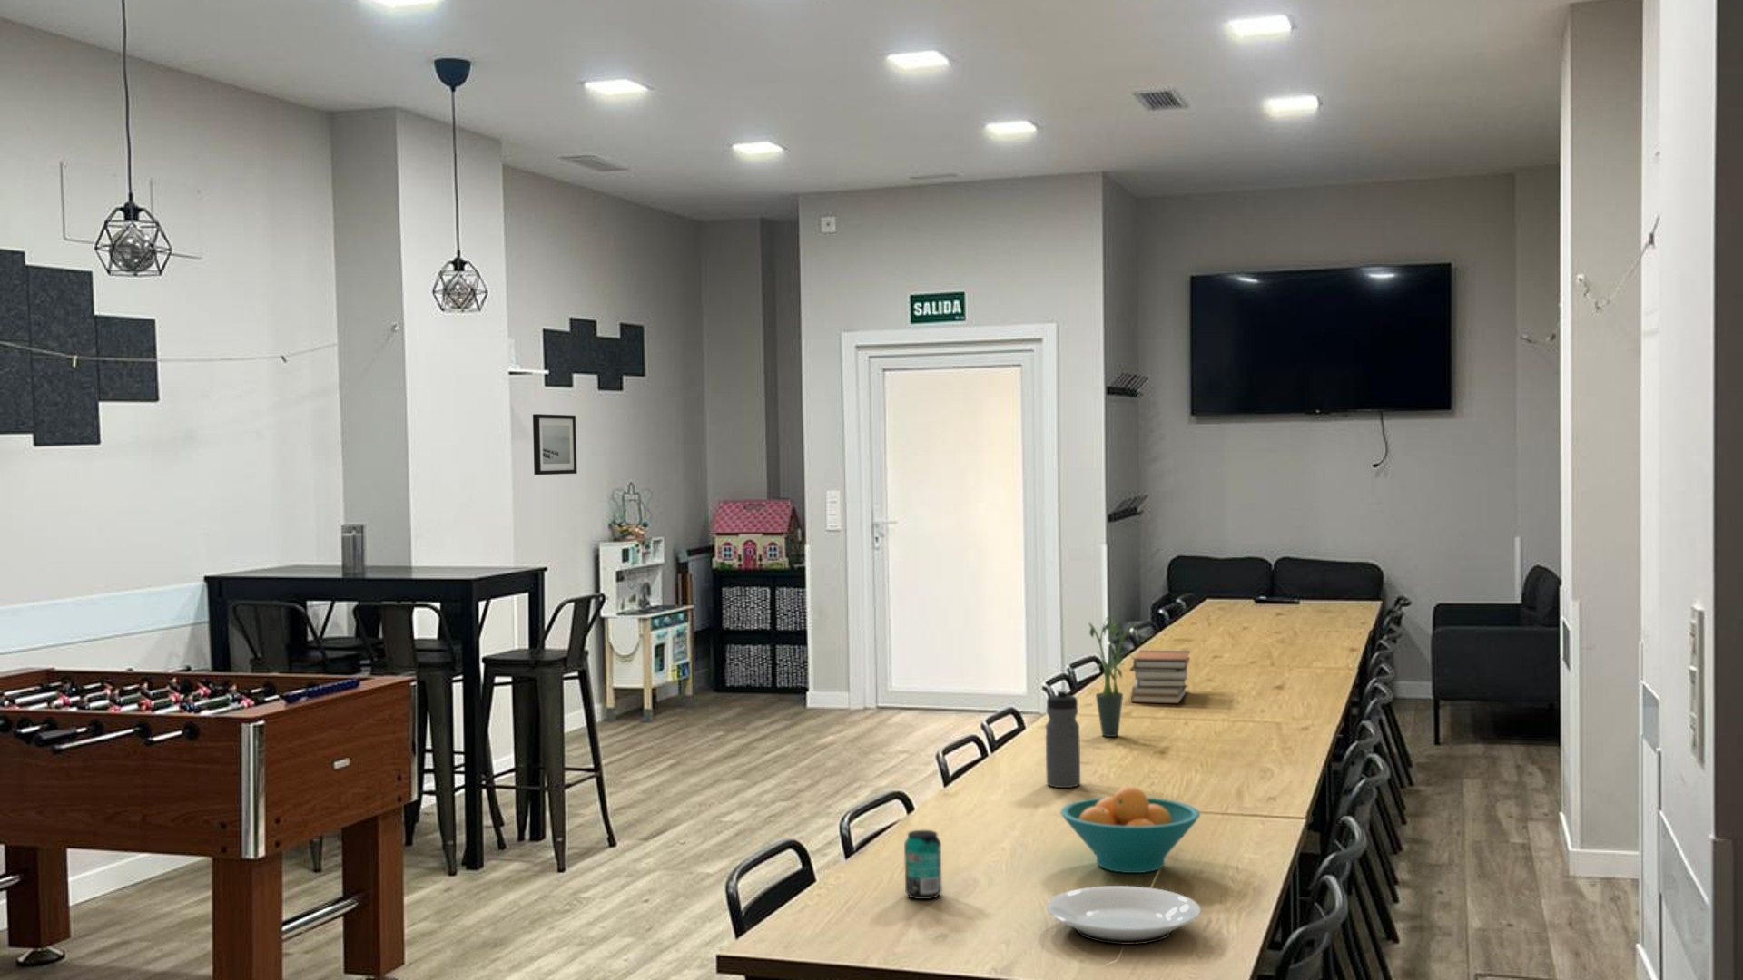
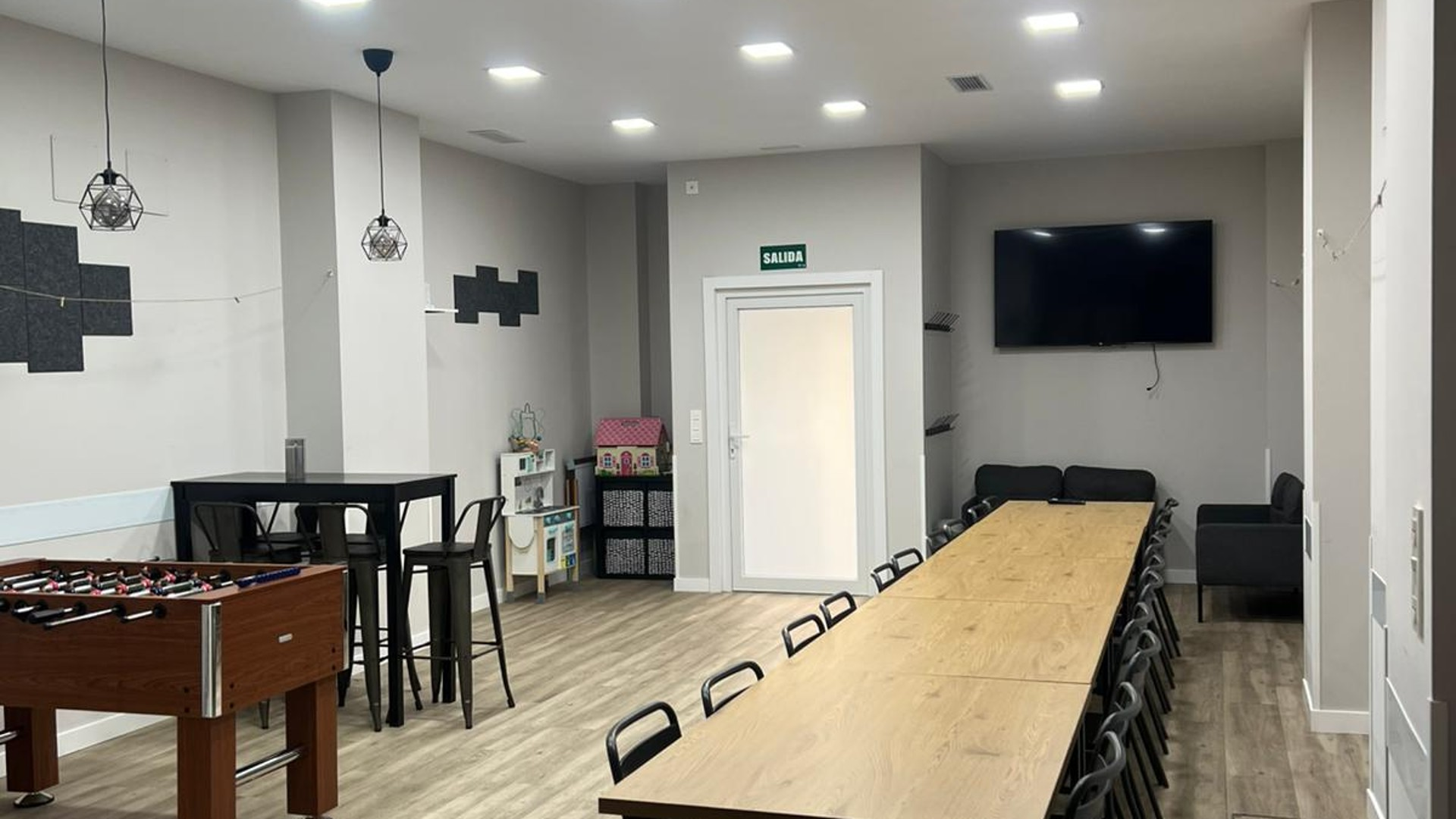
- book stack (1161, 676)
- wall art (554, 444)
- fruit bowl (1129, 826)
- potted plant (1115, 675)
- plate (1123, 918)
- beverage can (922, 864)
- water bottle (1062, 737)
